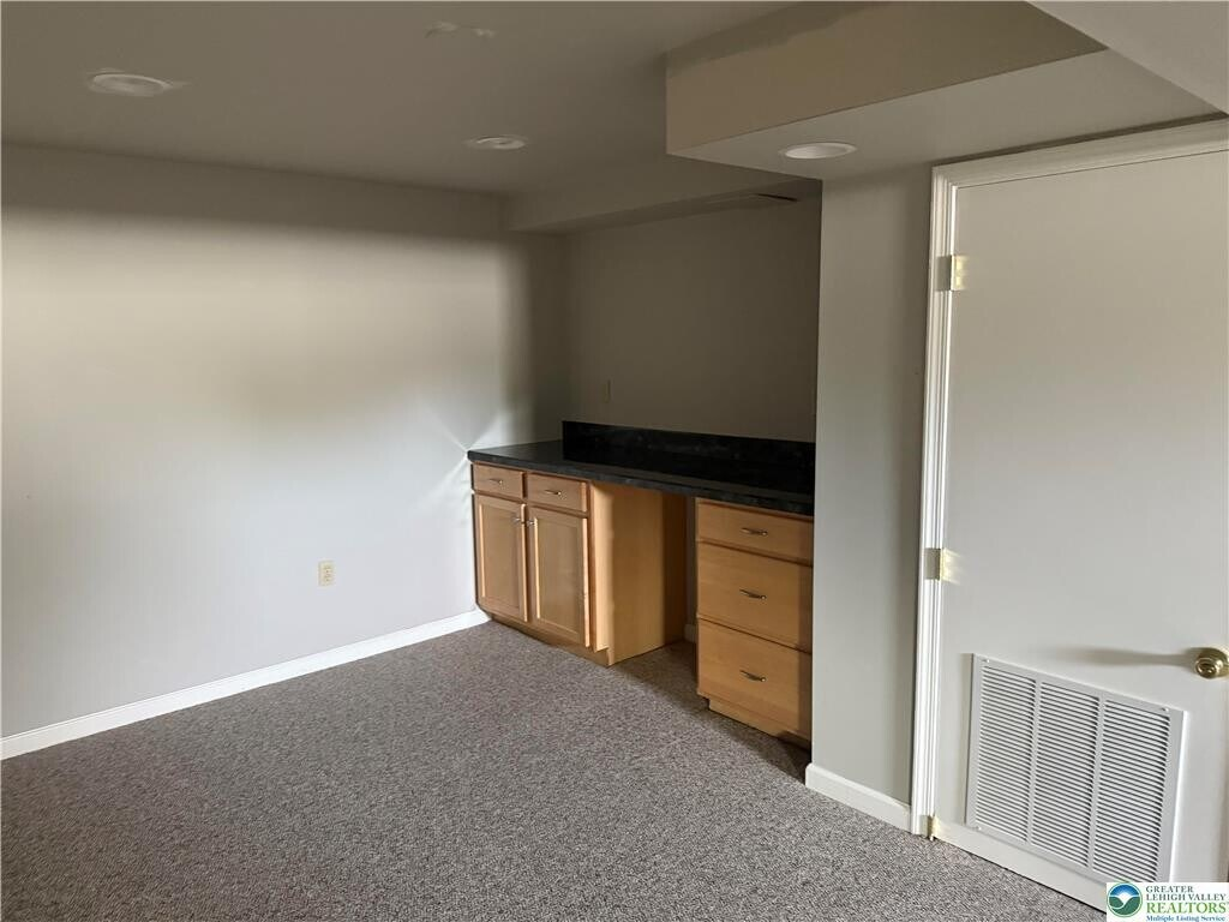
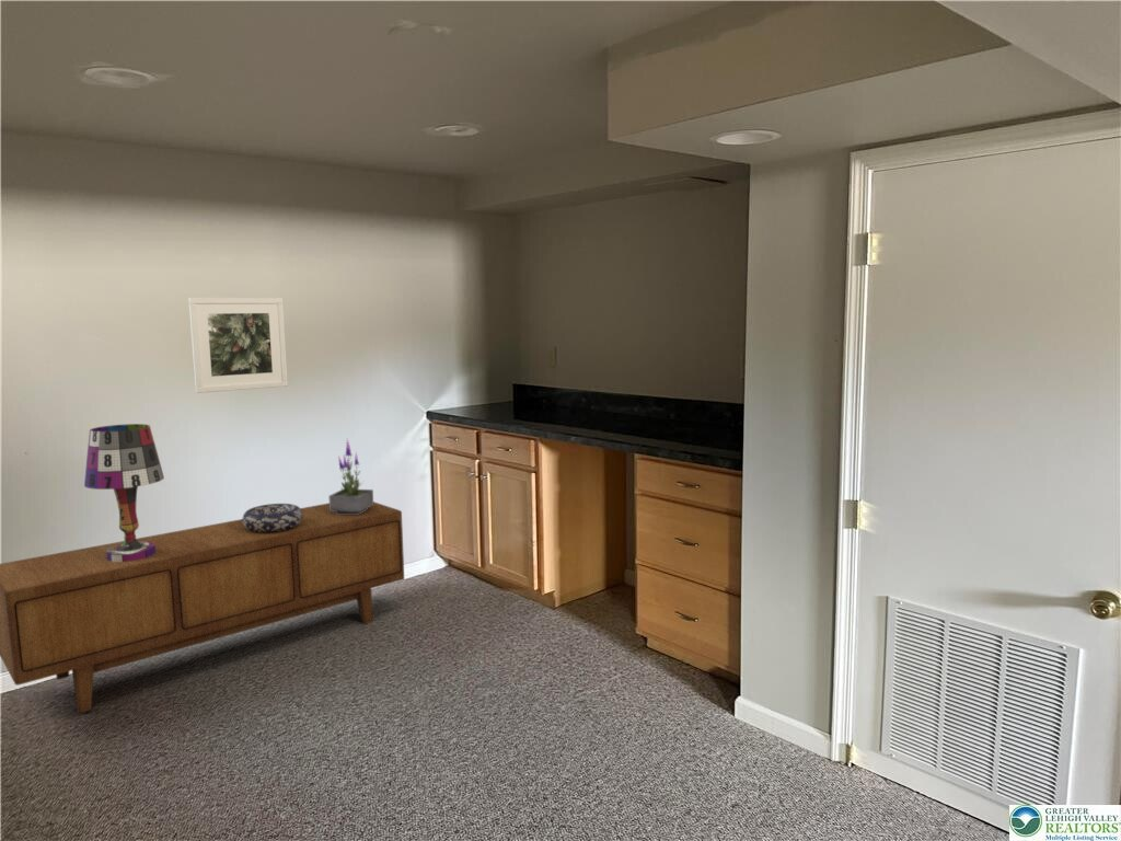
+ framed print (240, 344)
+ table lamp (126, 491)
+ potted plant (350, 474)
+ sideboard (222, 591)
+ decorative bowl (273, 517)
